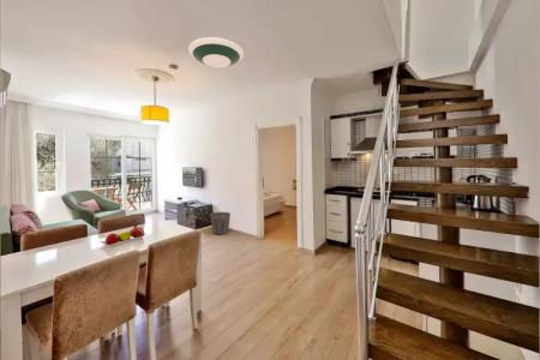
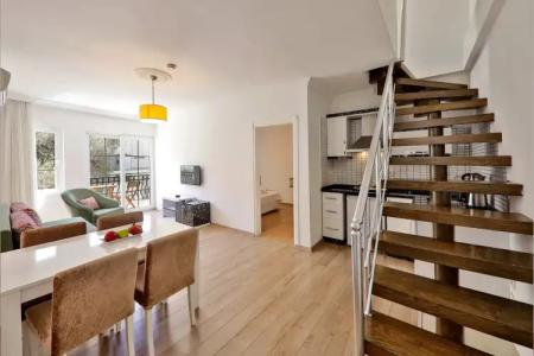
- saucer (216, 59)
- waste bin (220, 222)
